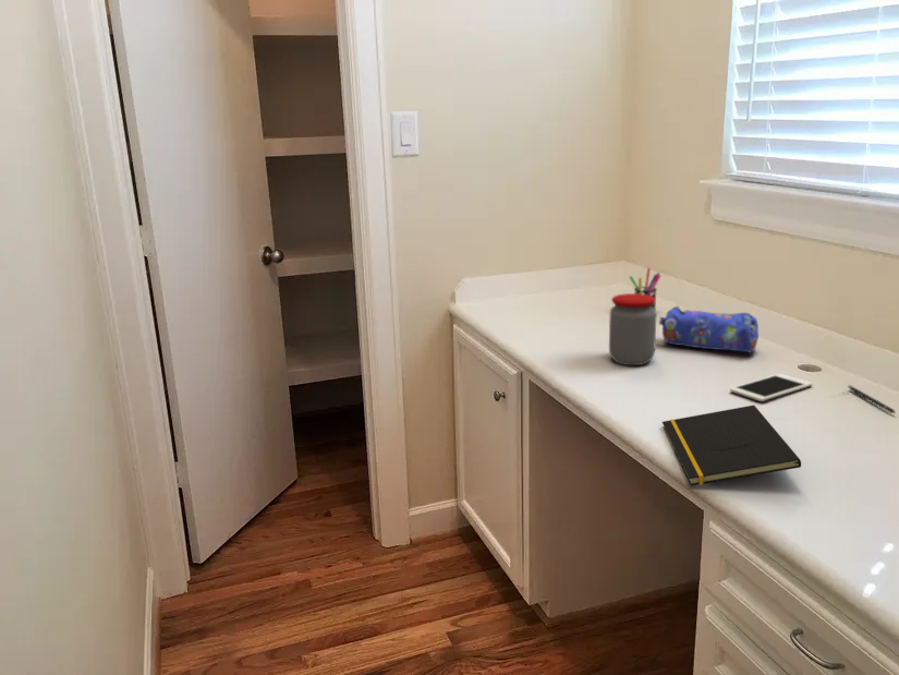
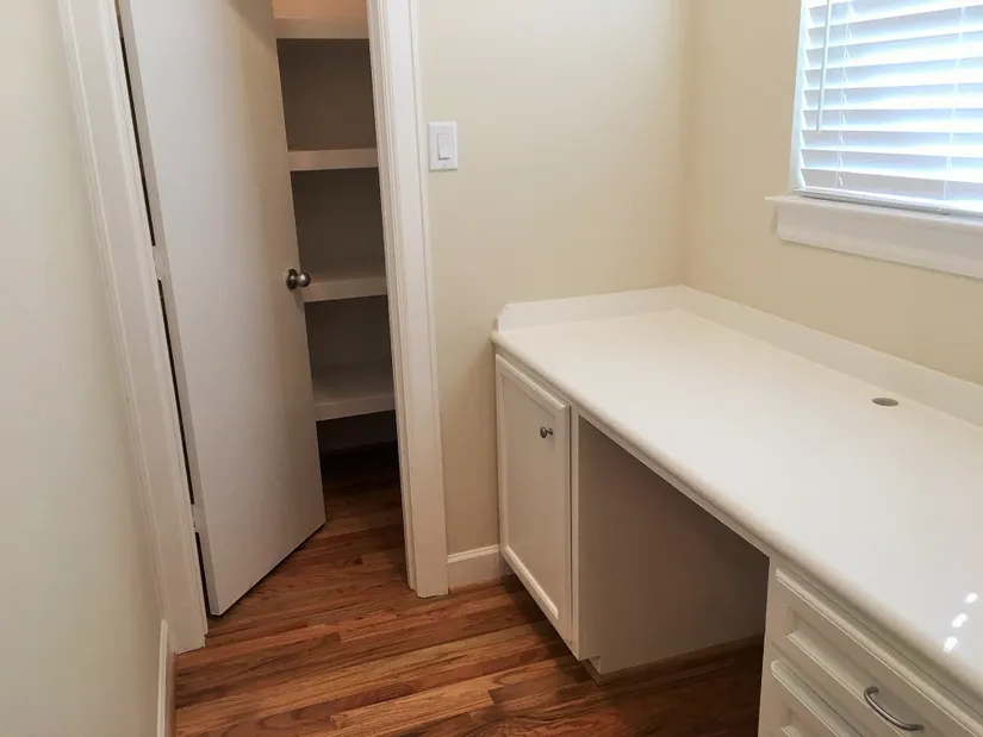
- jar (632, 328)
- notepad (725, 442)
- pen (872, 399)
- pen holder (643, 291)
- pencil case (708, 328)
- cell phone (770, 386)
